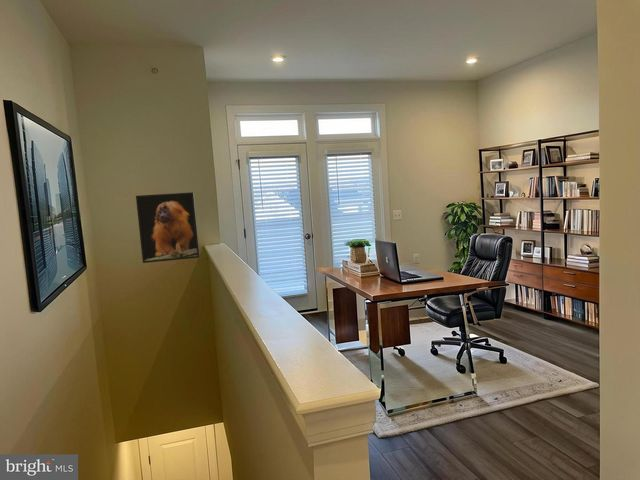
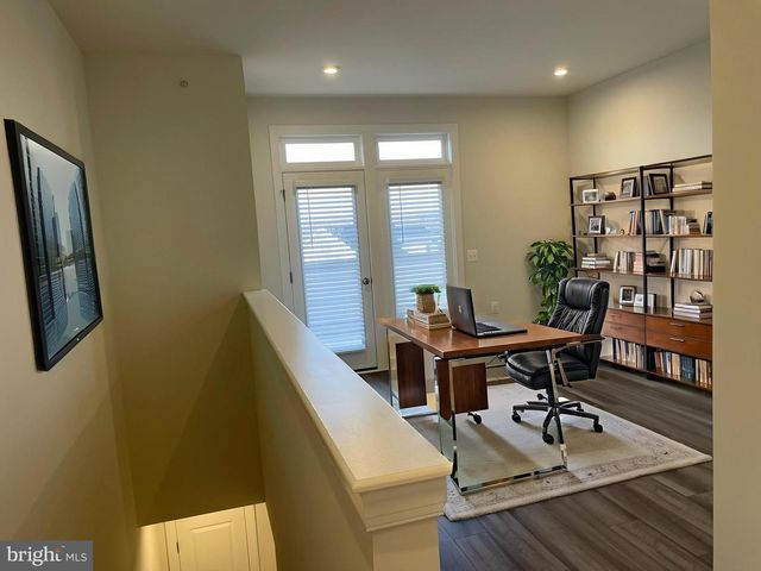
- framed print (168, 227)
